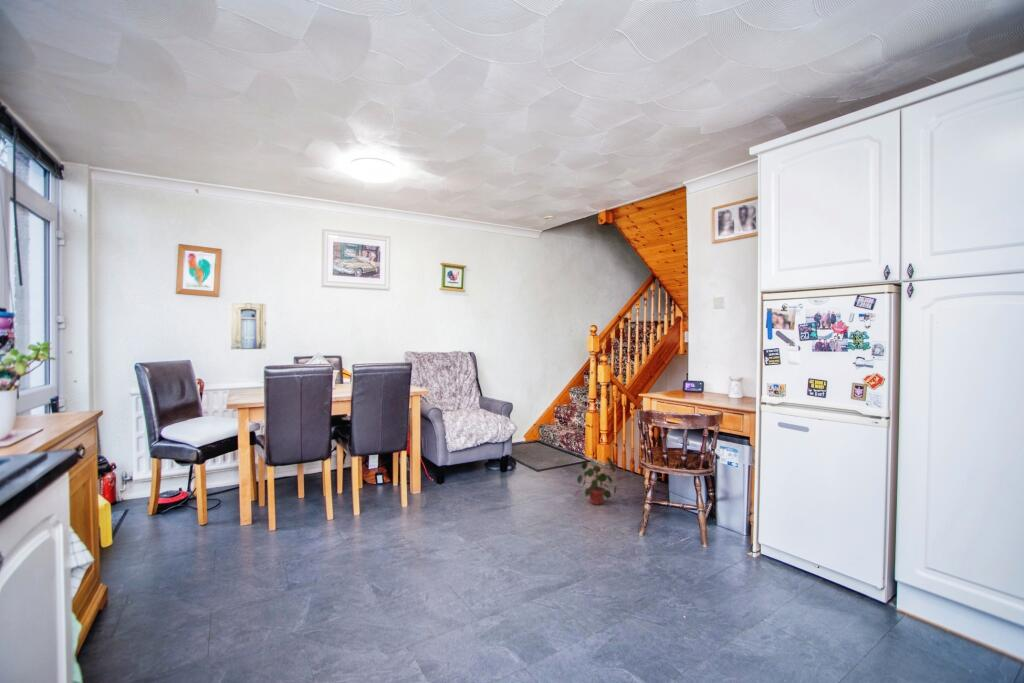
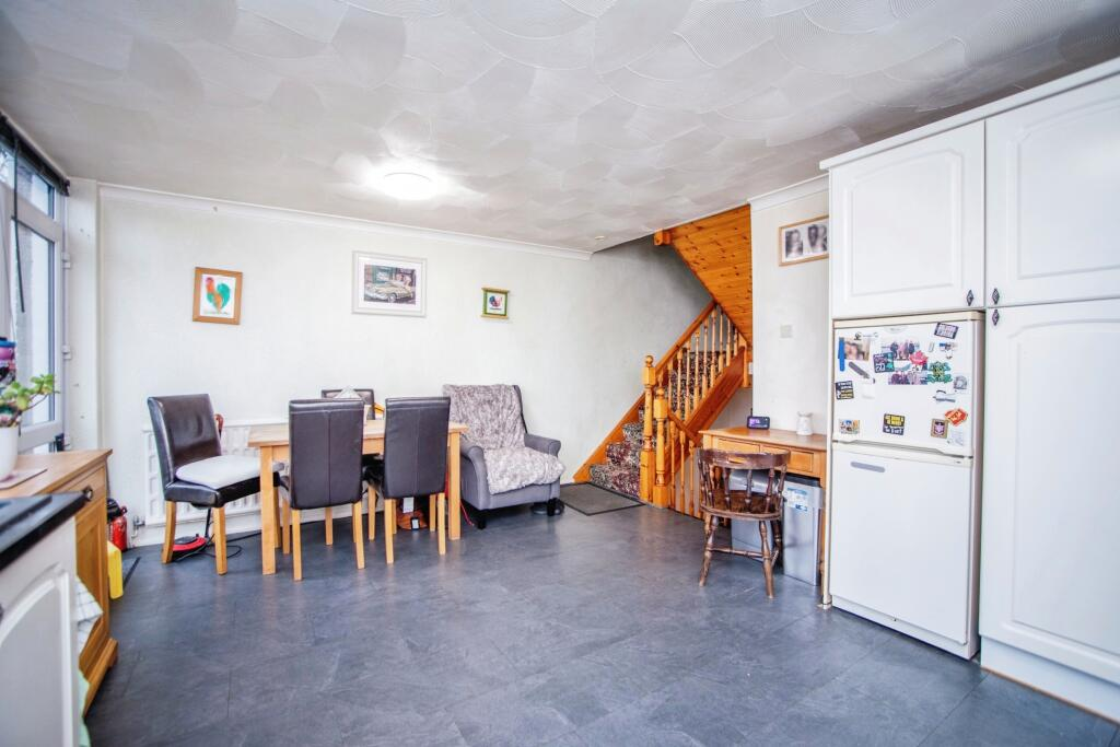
- wall art (248, 326)
- potted plant (599, 478)
